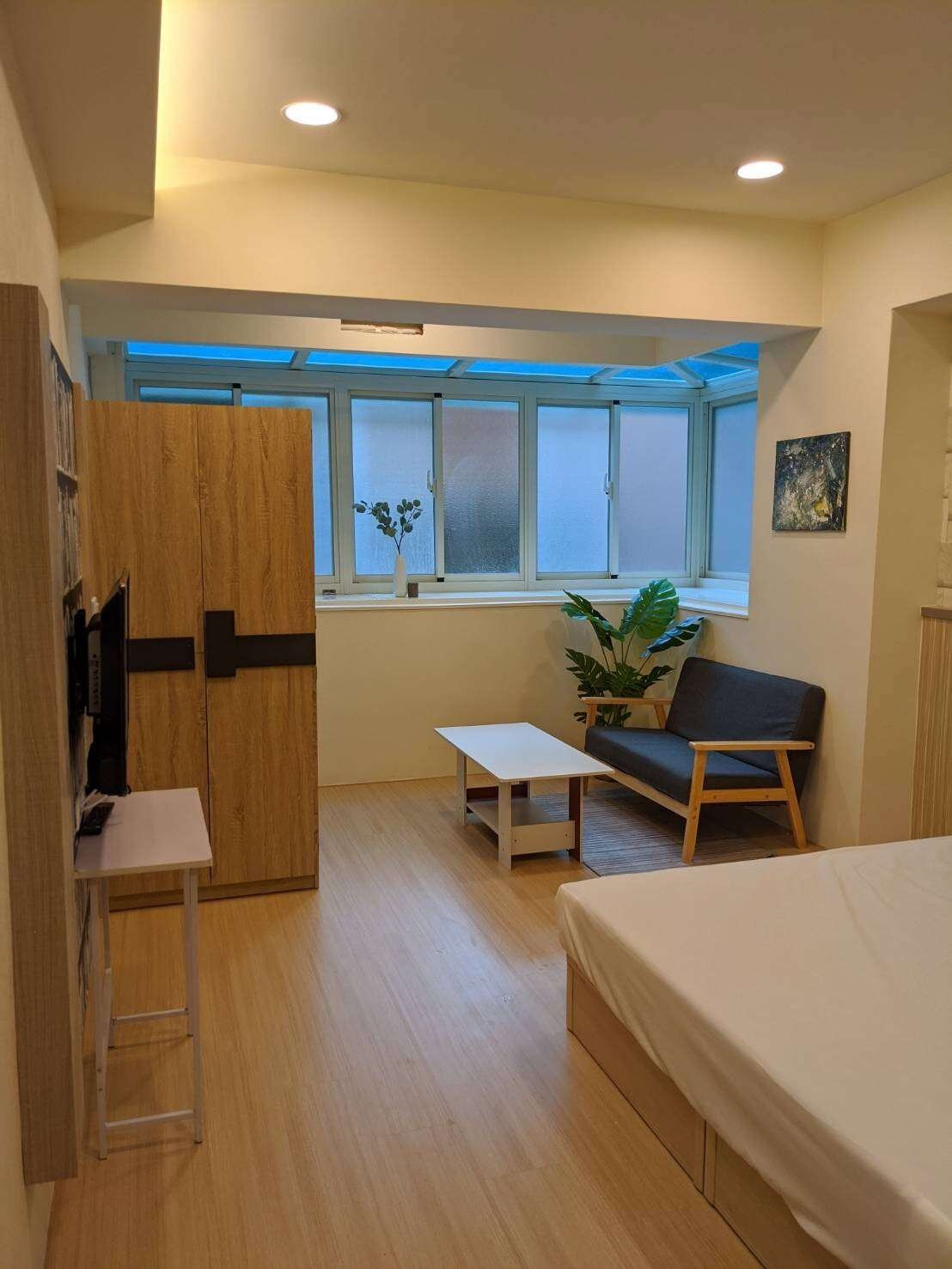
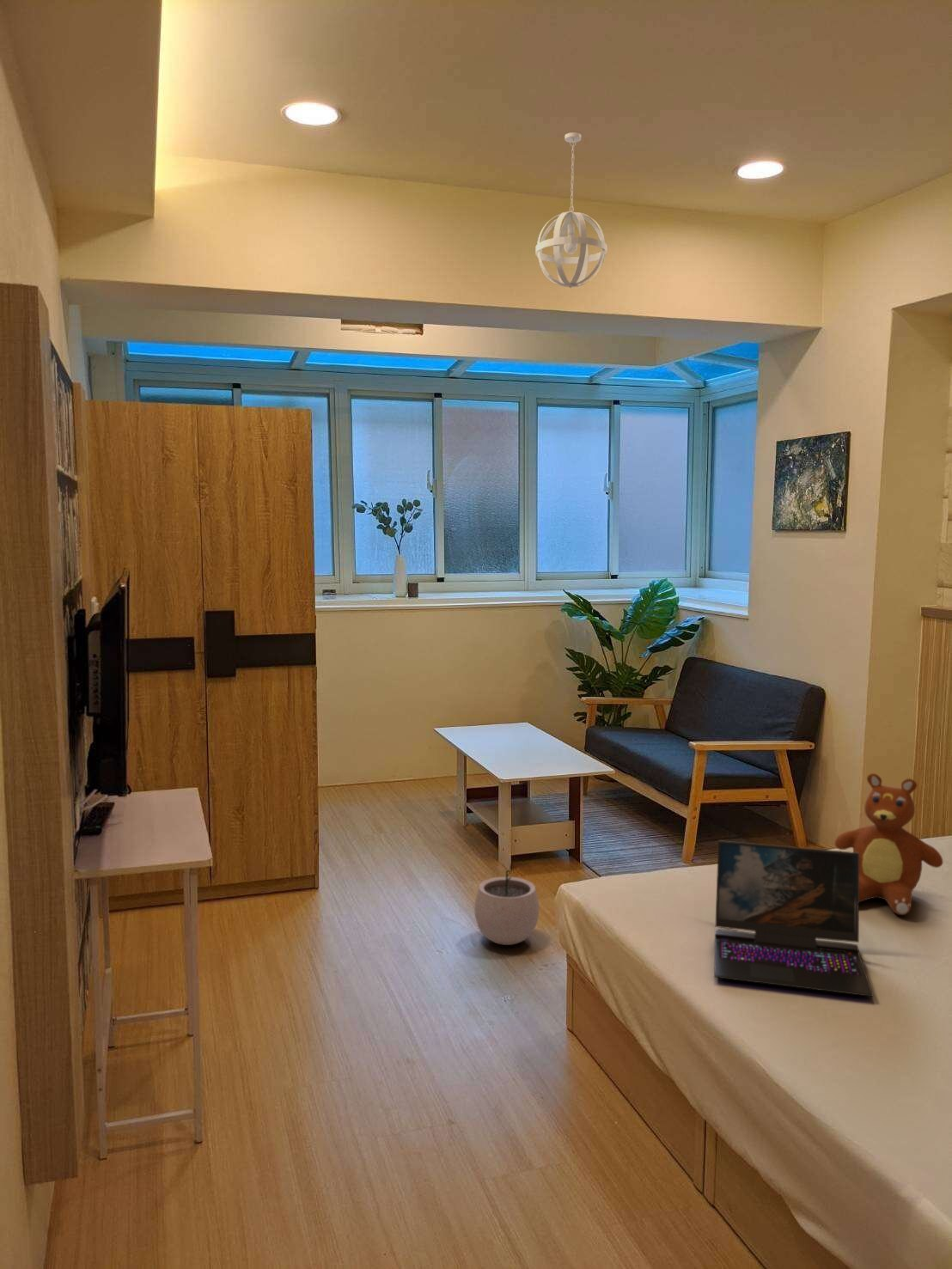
+ teddy bear (884, 840)
+ pendant light (571, 212)
+ laptop (790, 914)
+ plant pot (507, 901)
